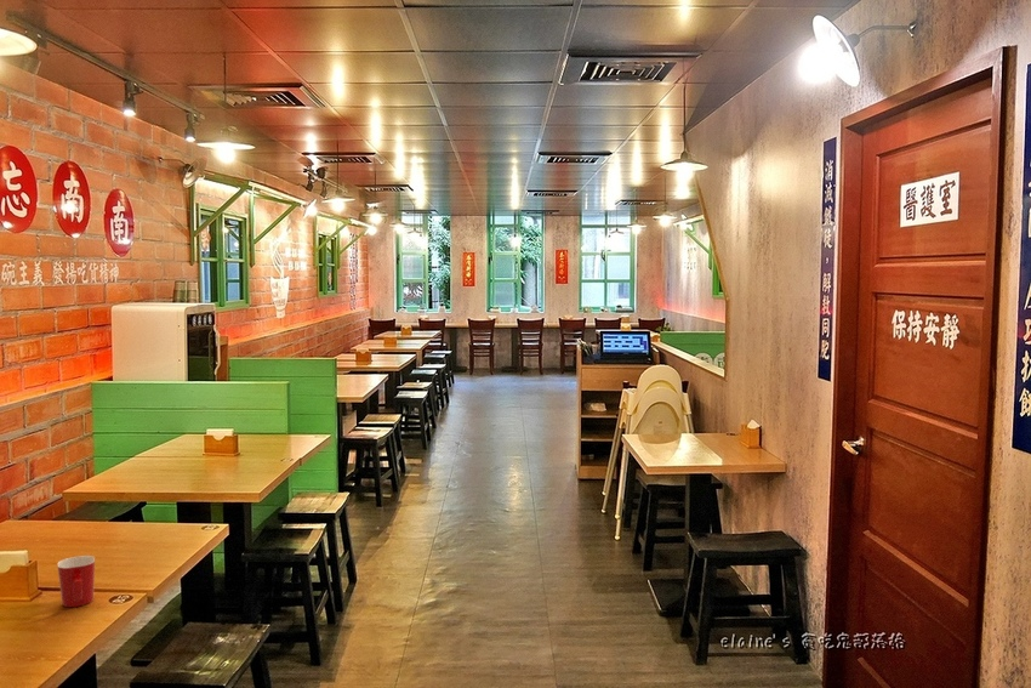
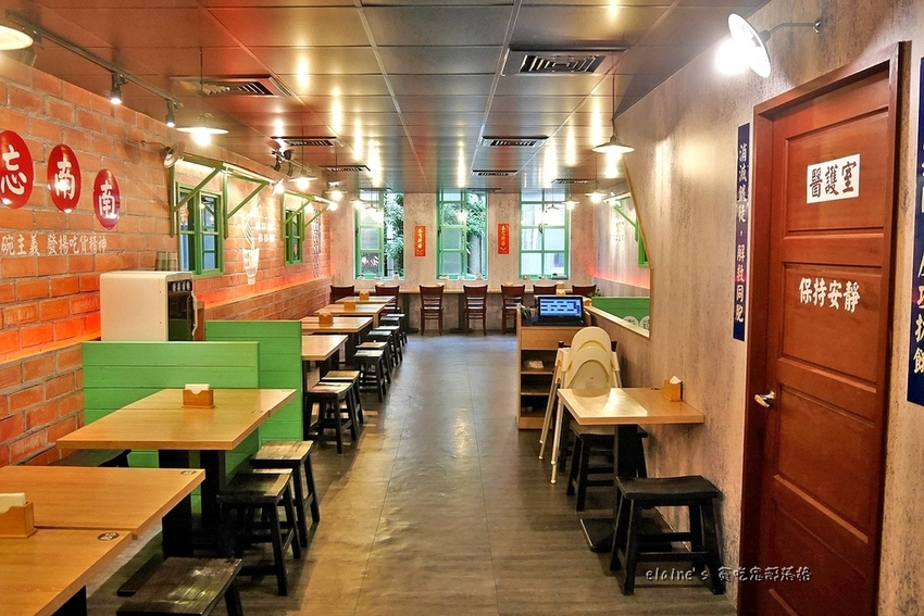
- mug (76, 584)
